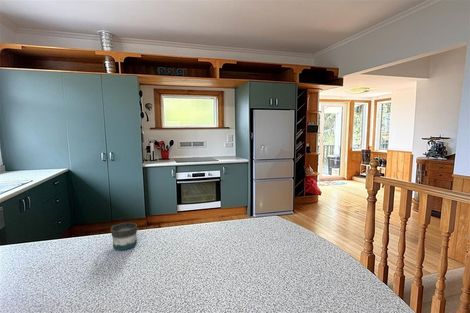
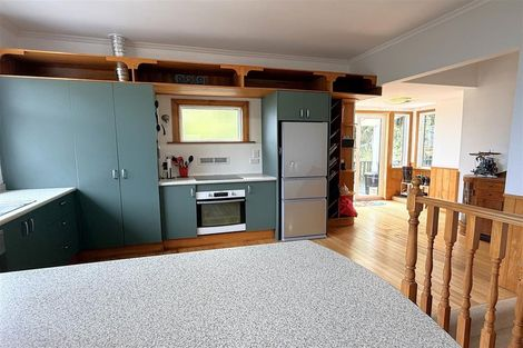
- mug (121, 236)
